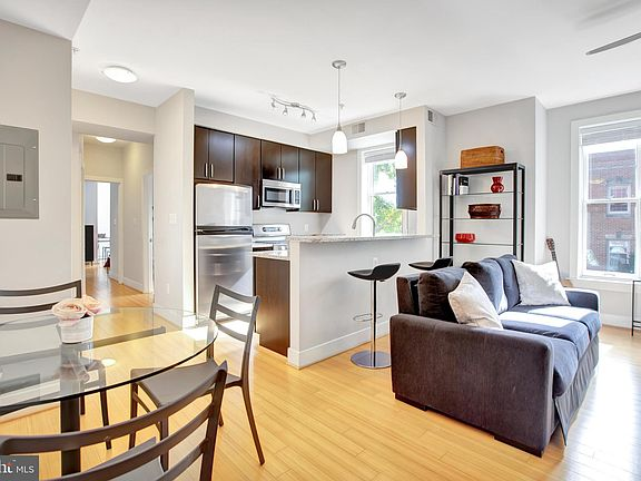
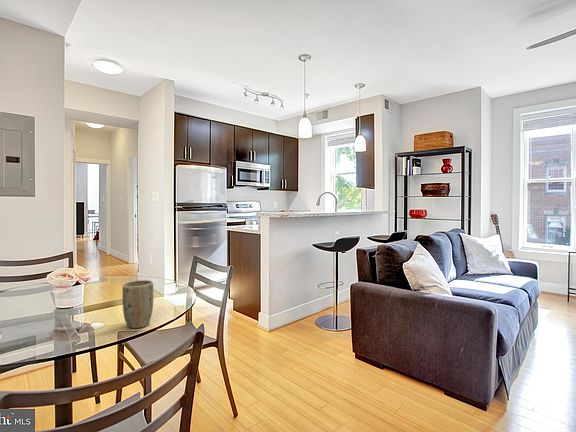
+ plant pot (138, 303)
